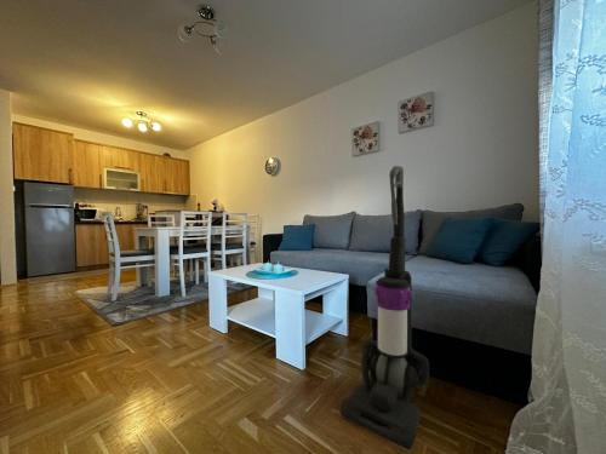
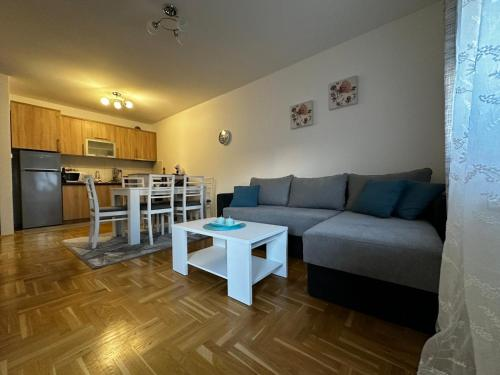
- vacuum cleaner (389, 282)
